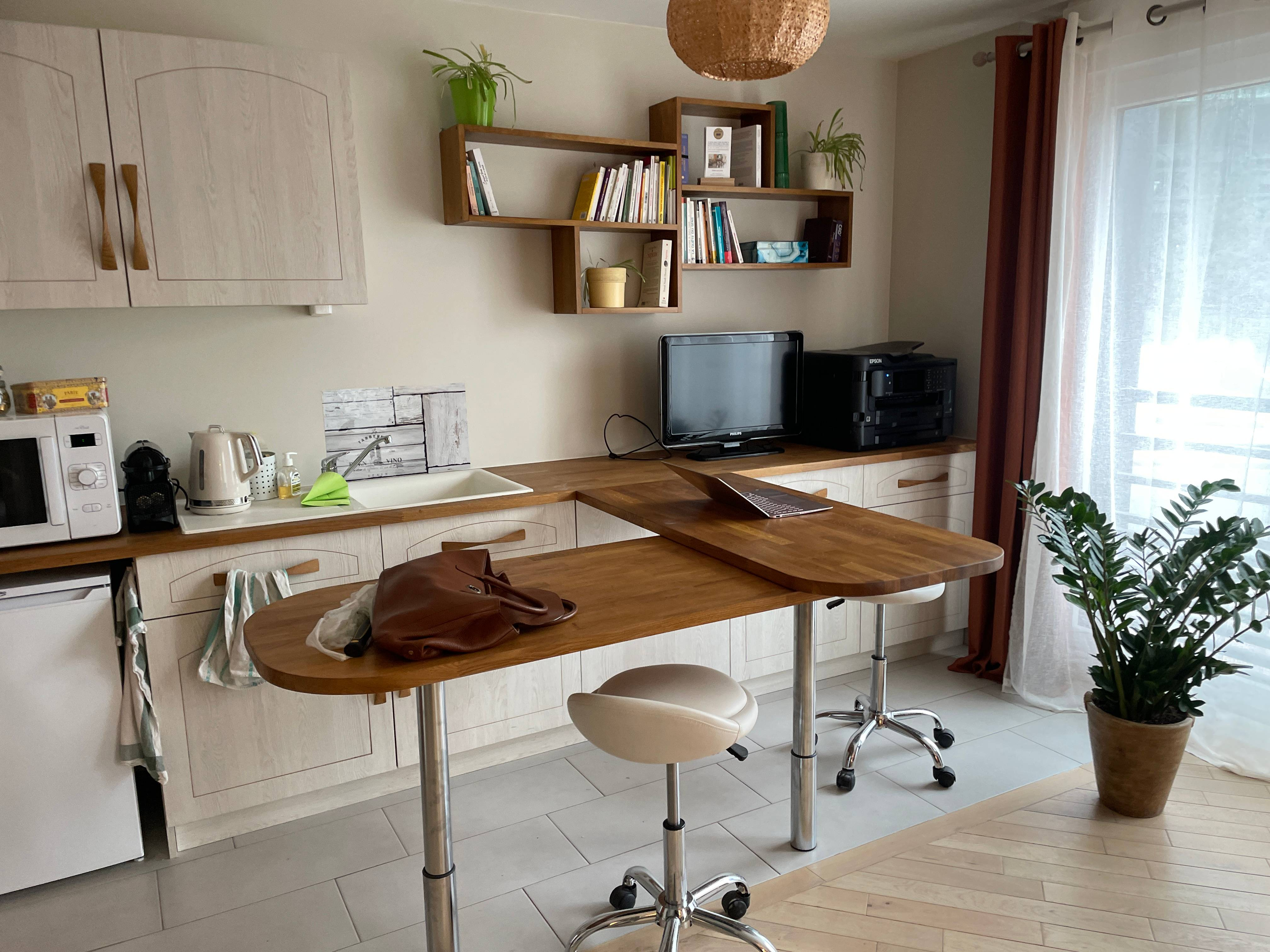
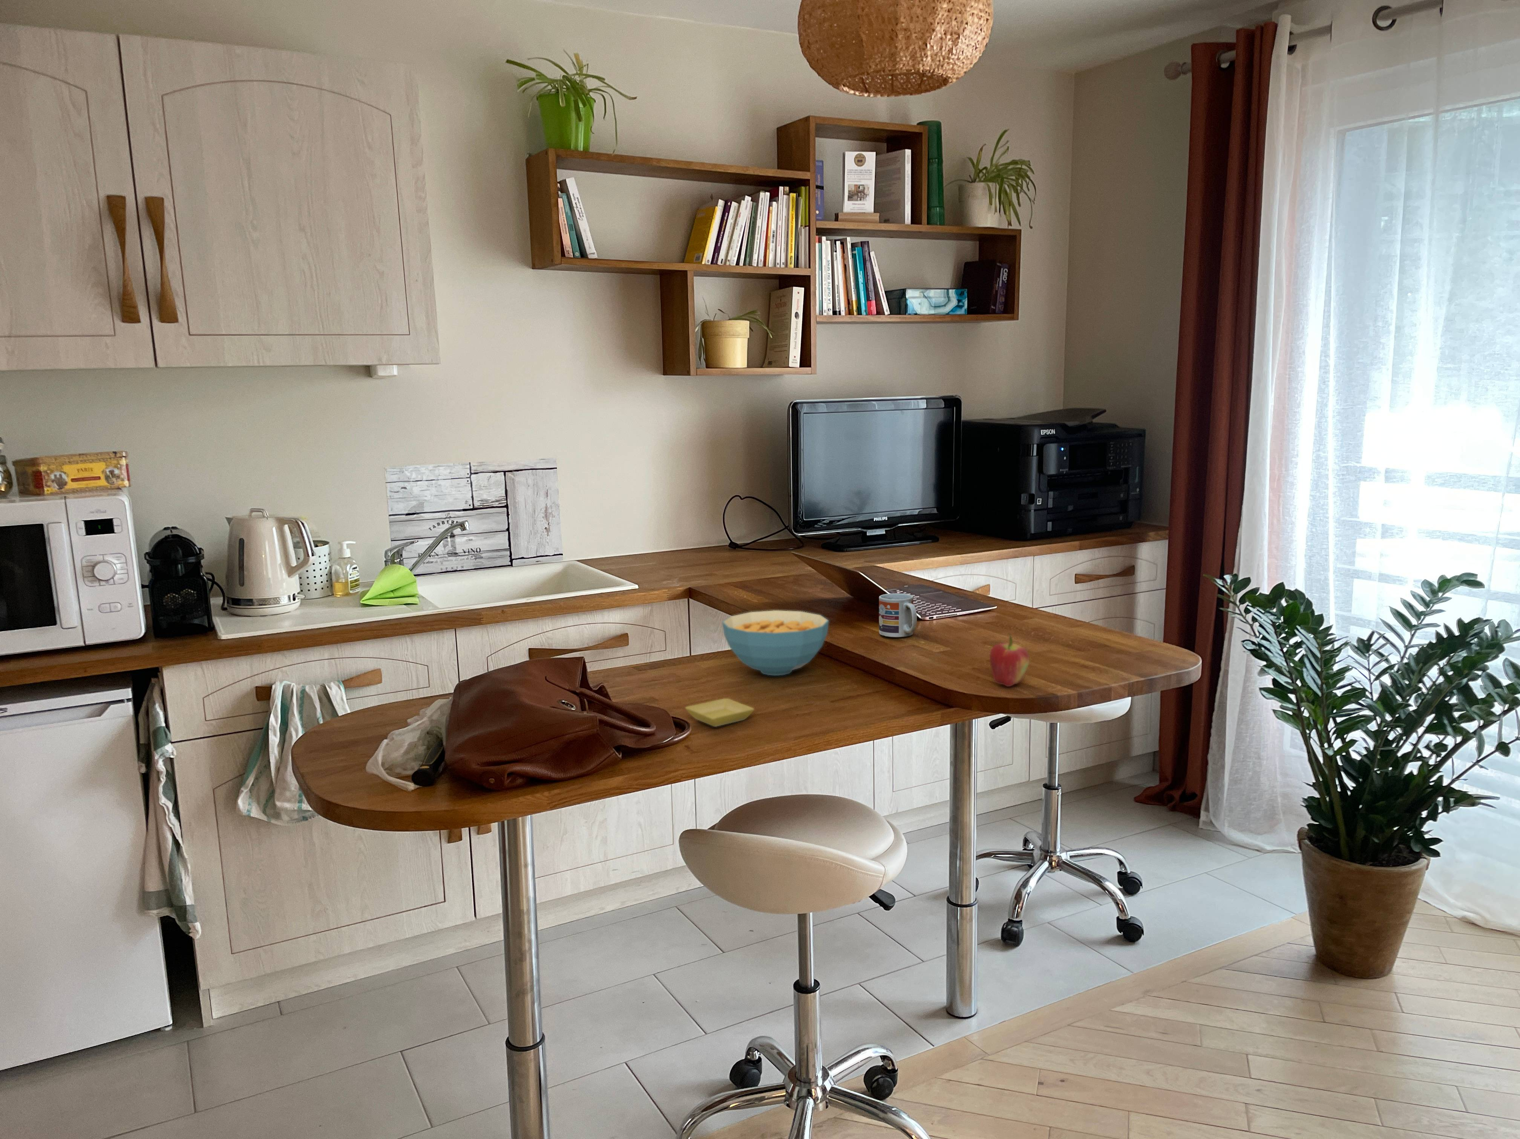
+ fruit (1009, 656)
+ cup (900, 616)
+ saucer (719, 713)
+ cereal bowl (776, 646)
